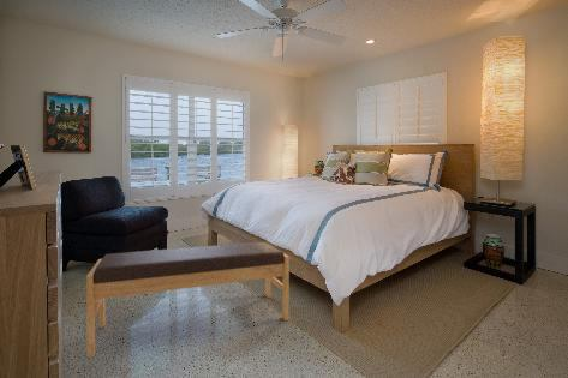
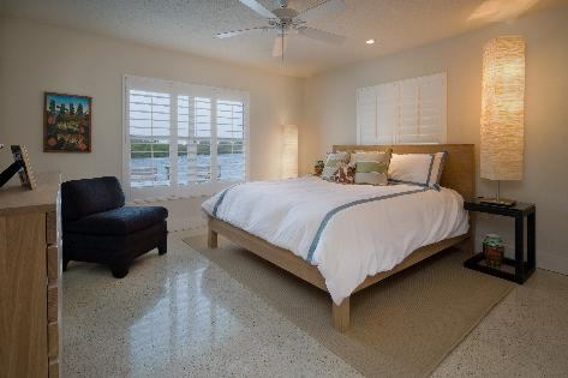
- bench (196, 286)
